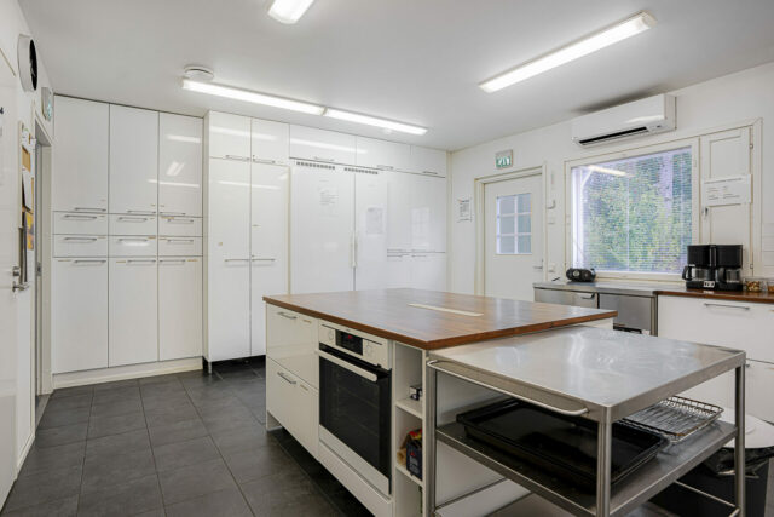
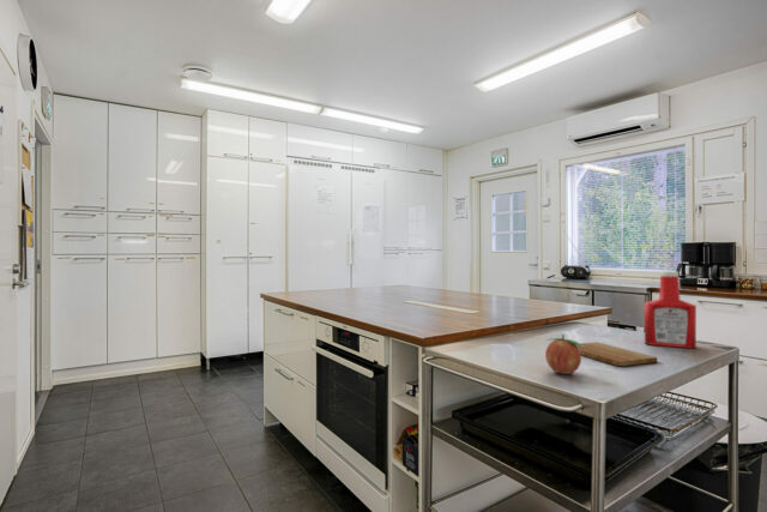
+ cutting board (606, 353)
+ soap bottle (669, 307)
+ fruit (562, 353)
